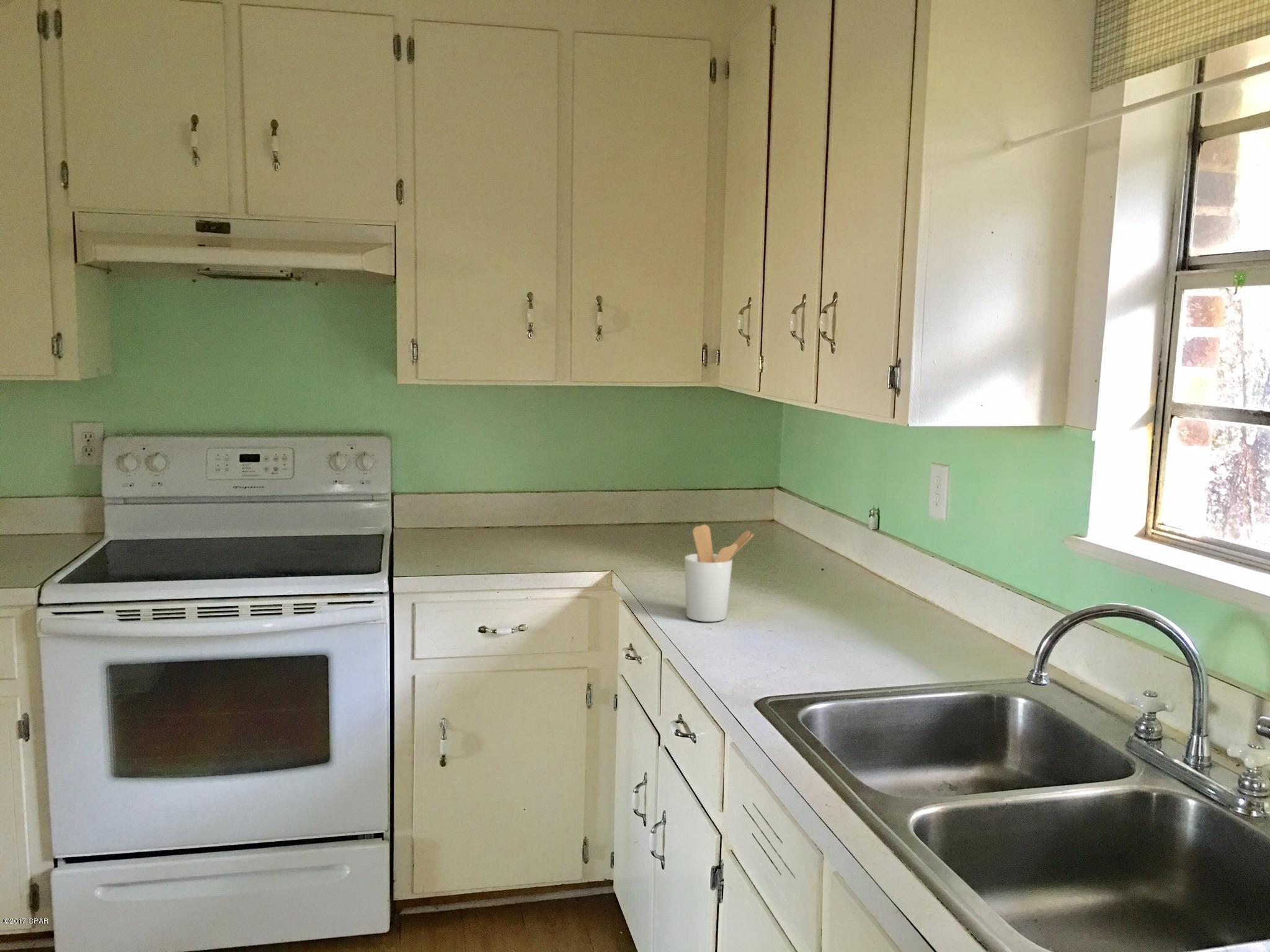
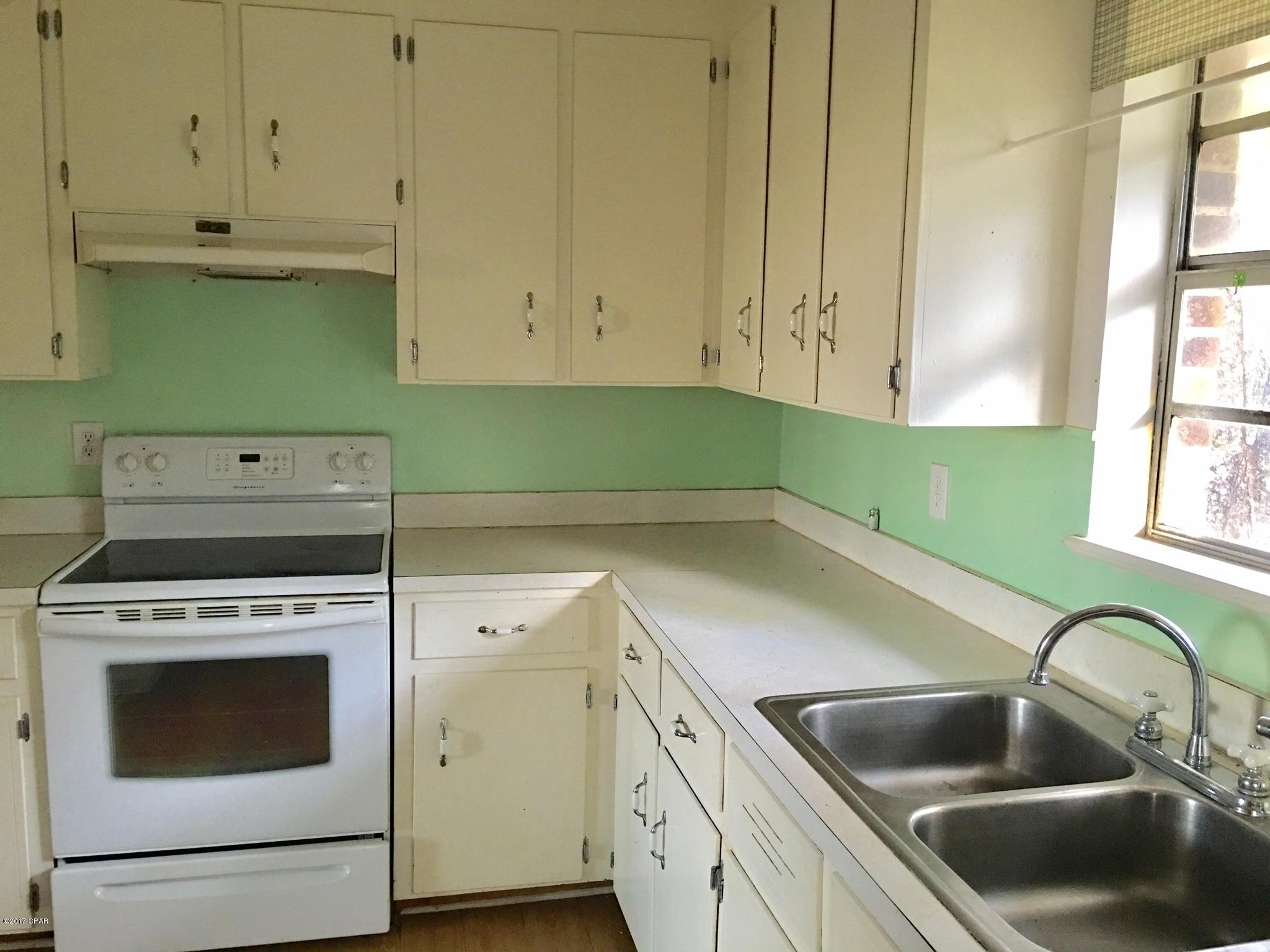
- utensil holder (719, 572)
